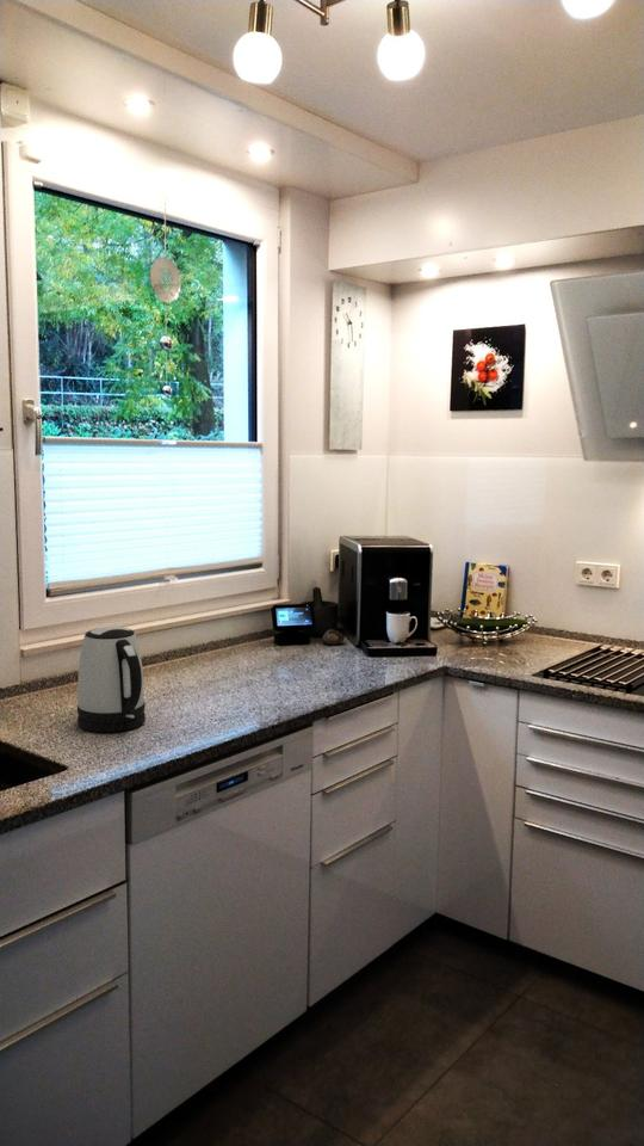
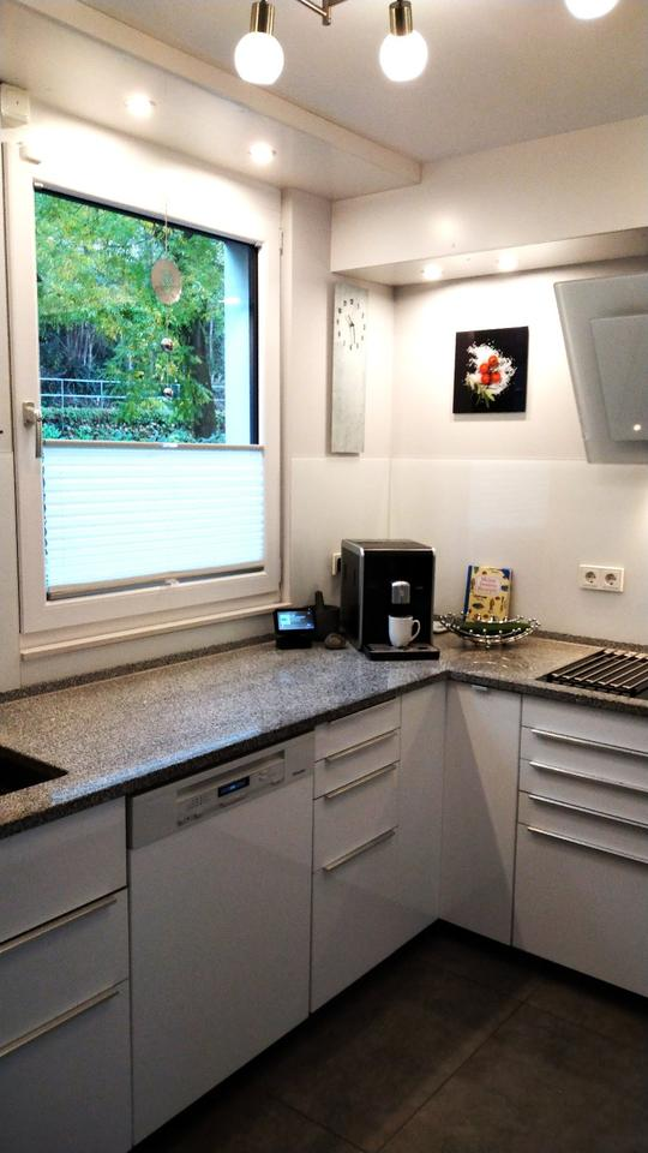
- kettle (114, 677)
